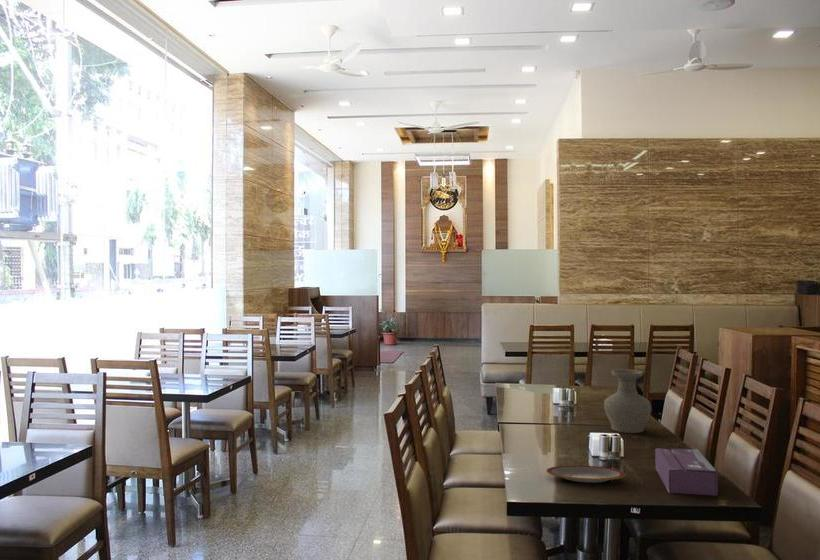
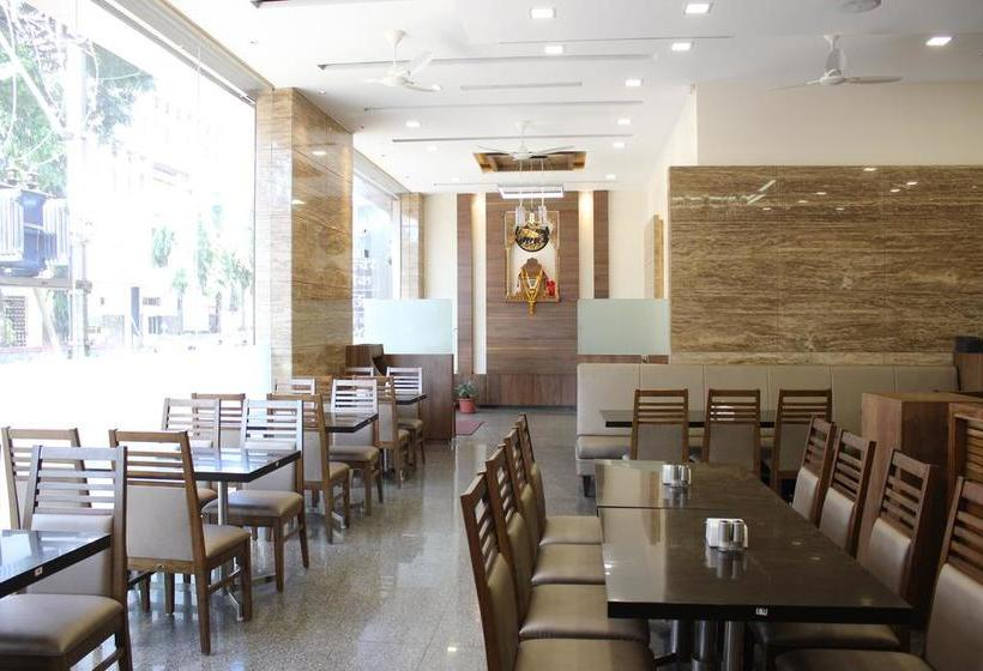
- tissue box (684, 469)
- plate (585, 475)
- vase (627, 400)
